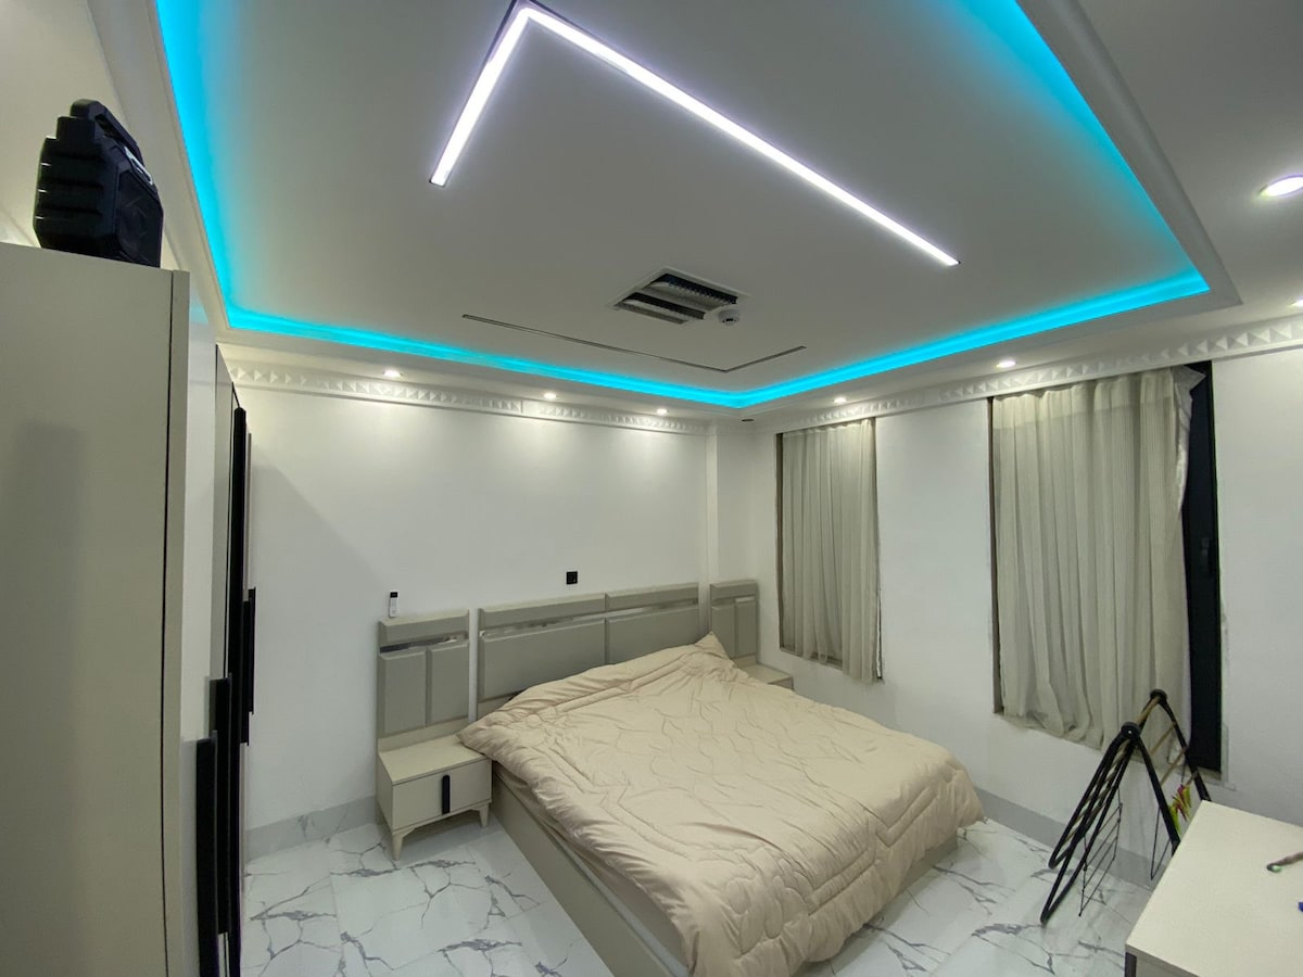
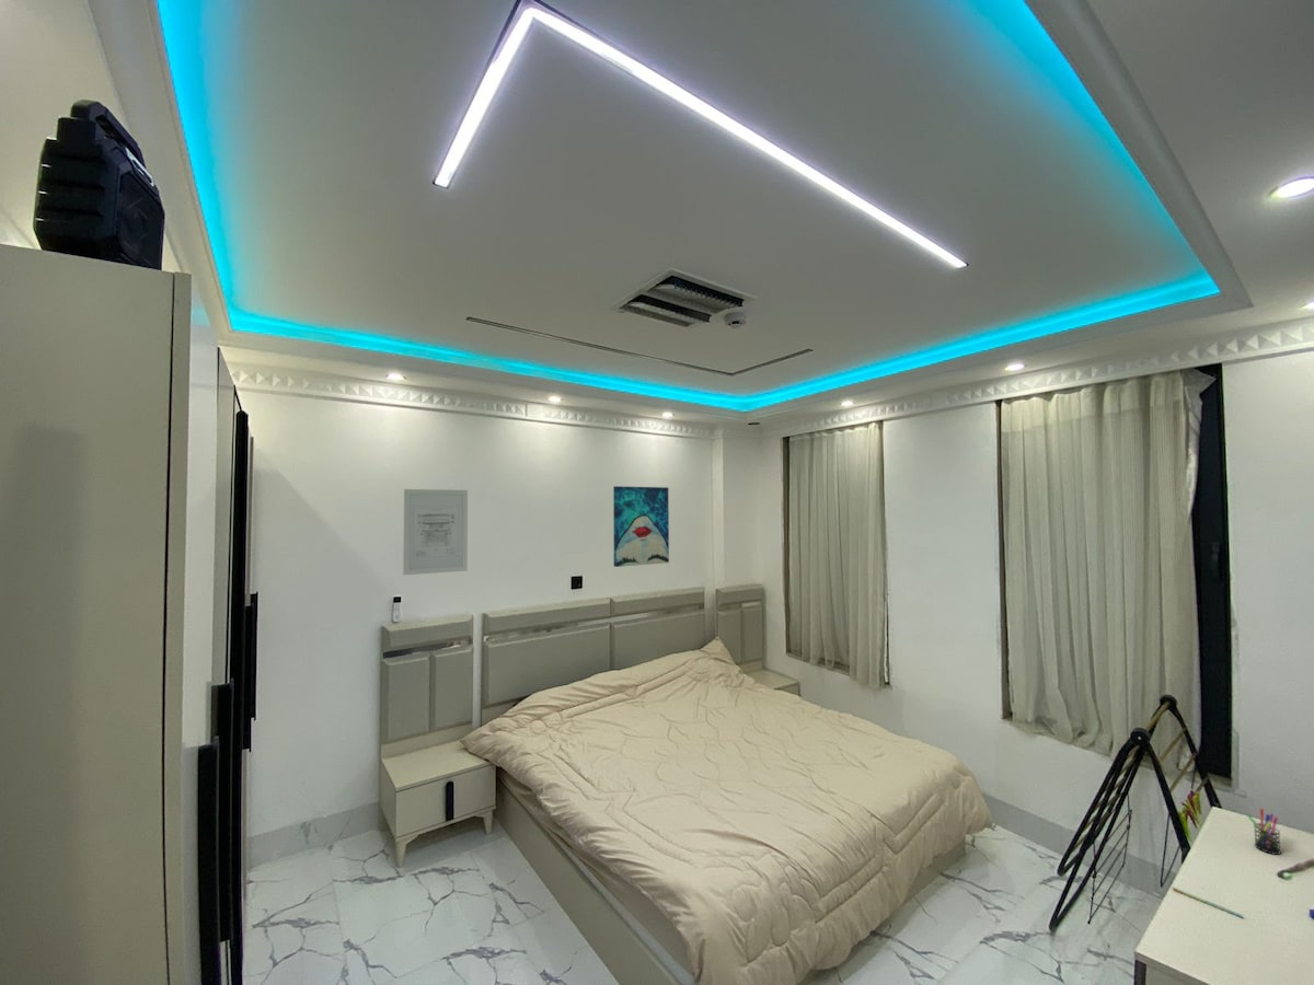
+ pen (1206, 901)
+ wall art (642, 525)
+ pen holder (1263, 830)
+ wall art (436, 531)
